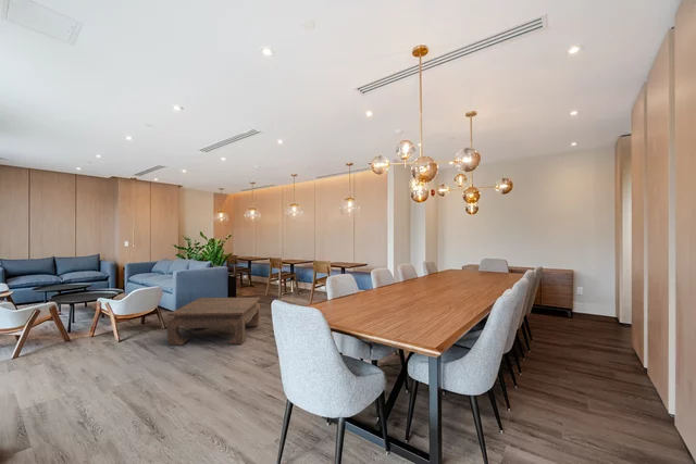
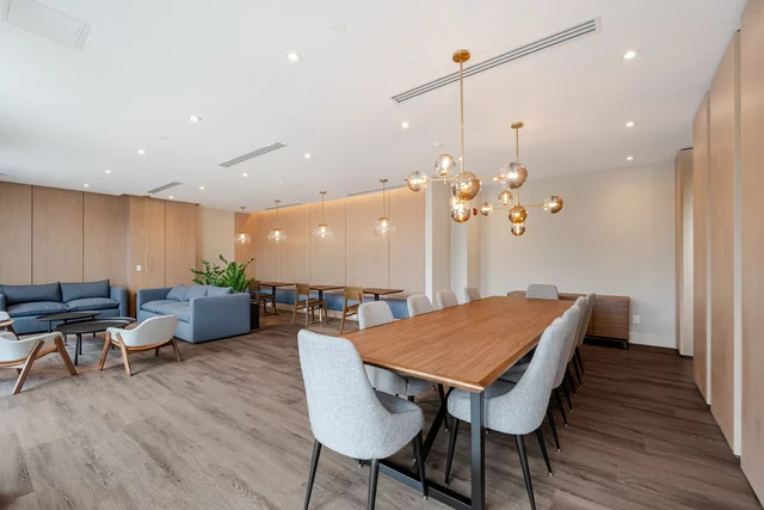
- coffee table (219, 318)
